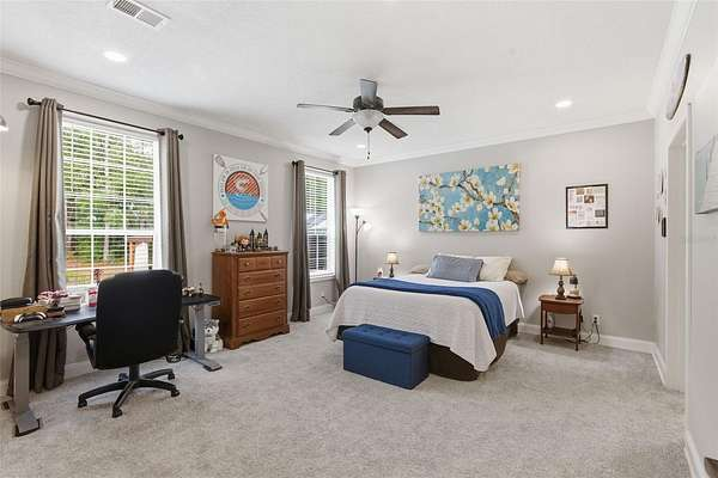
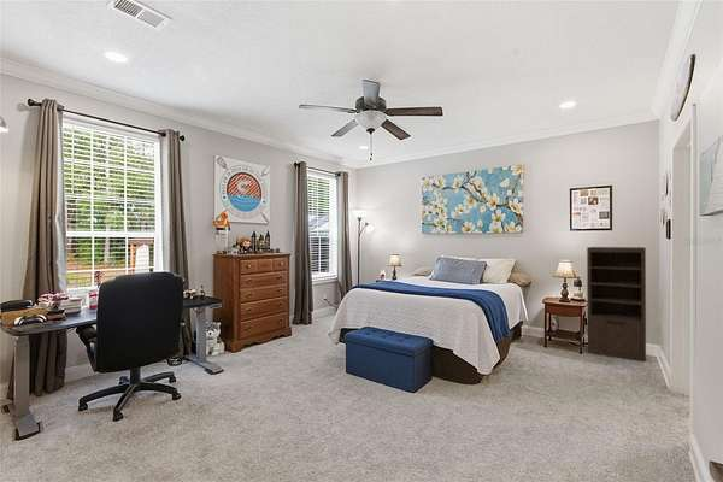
+ shelving unit (616, 300)
